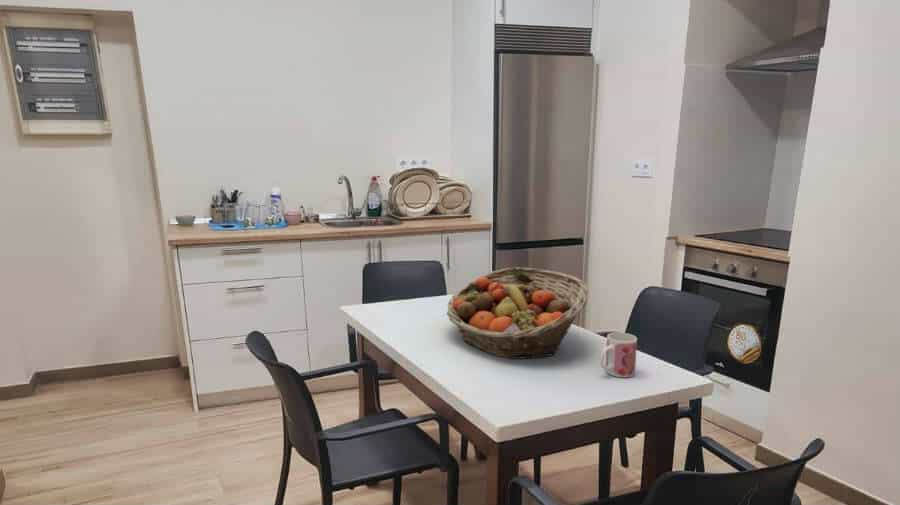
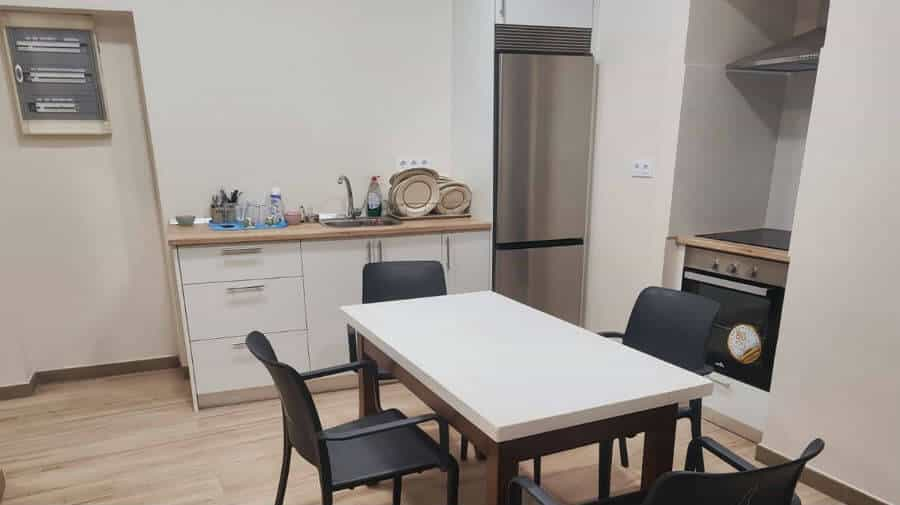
- fruit basket (515, 309)
- mug (615, 355)
